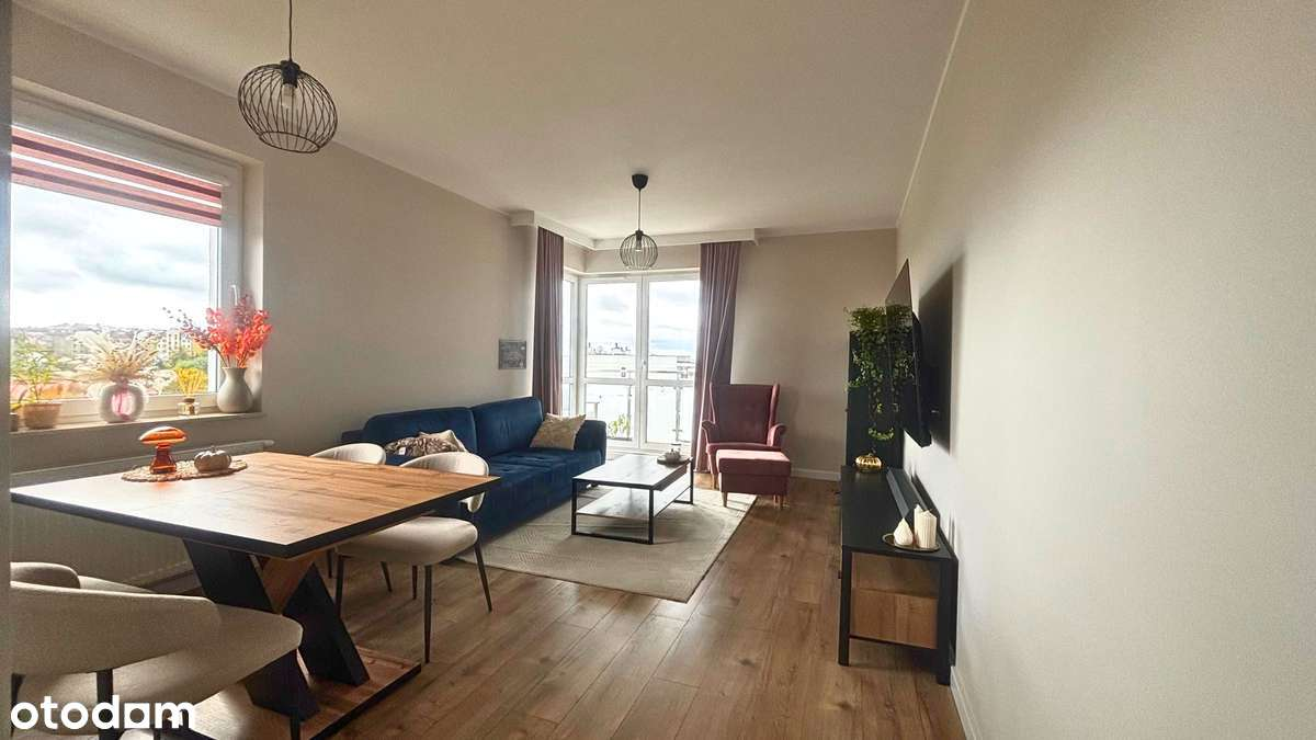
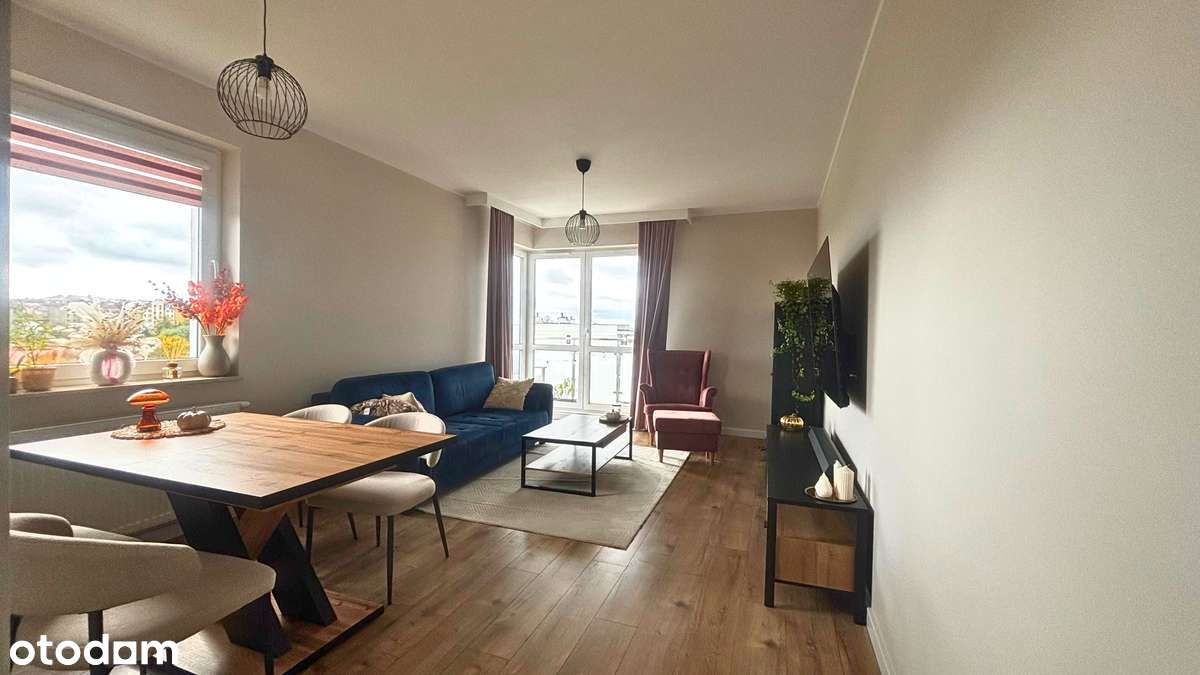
- wall art (512, 354)
